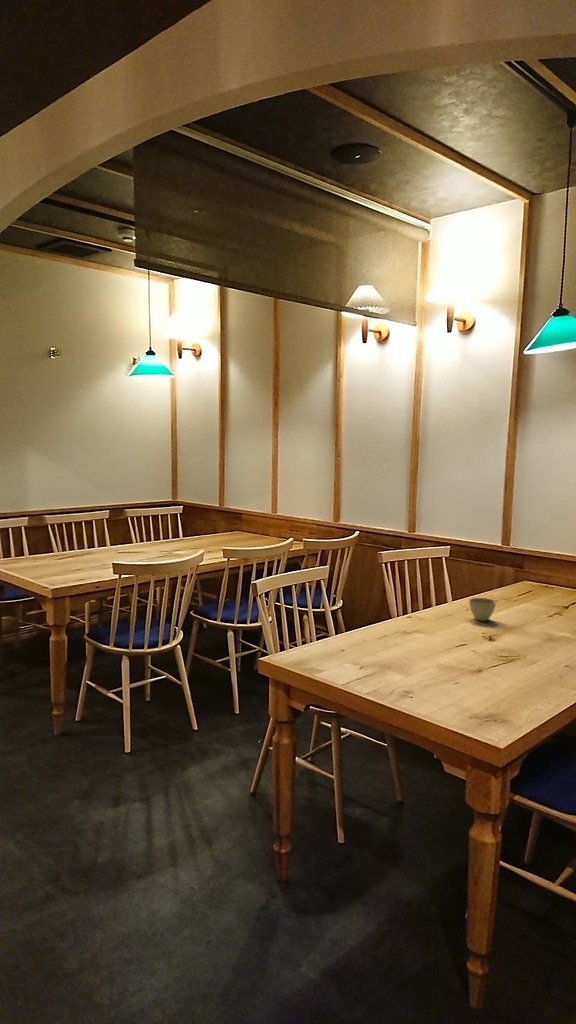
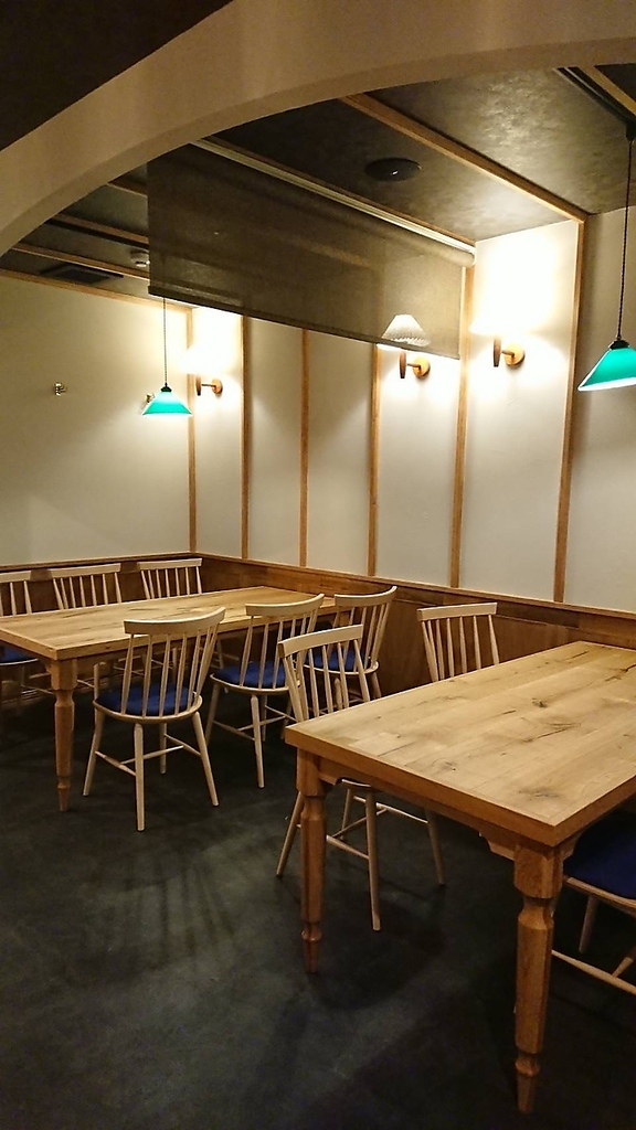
- flower pot (481, 609)
